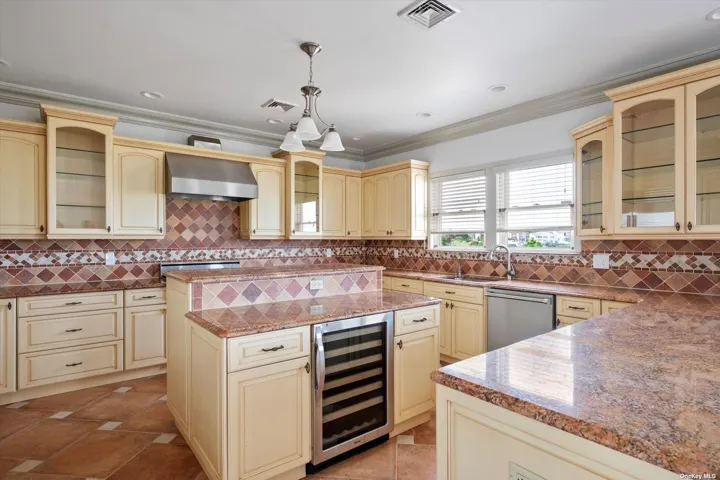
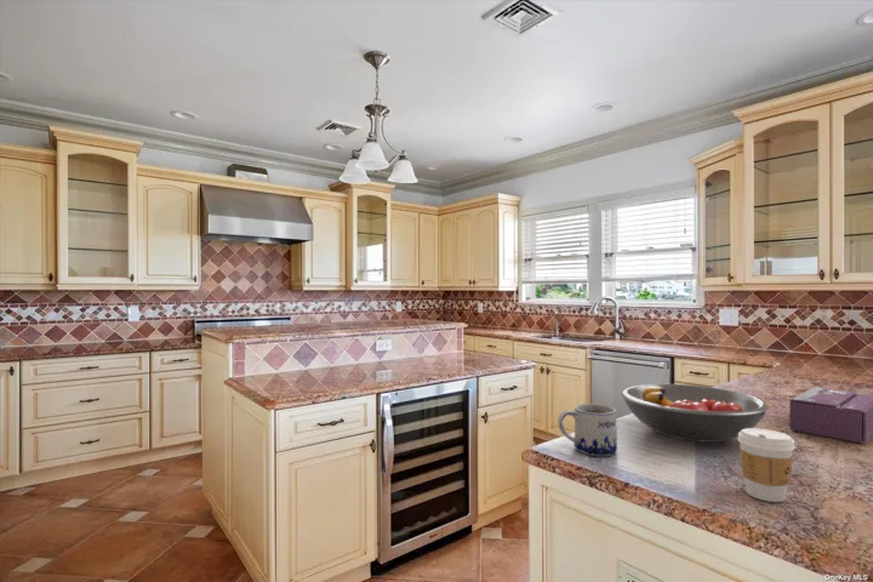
+ tissue box (837, 411)
+ coffee cup (765, 462)
+ fruit bowl (690, 410)
+ mug (589, 428)
